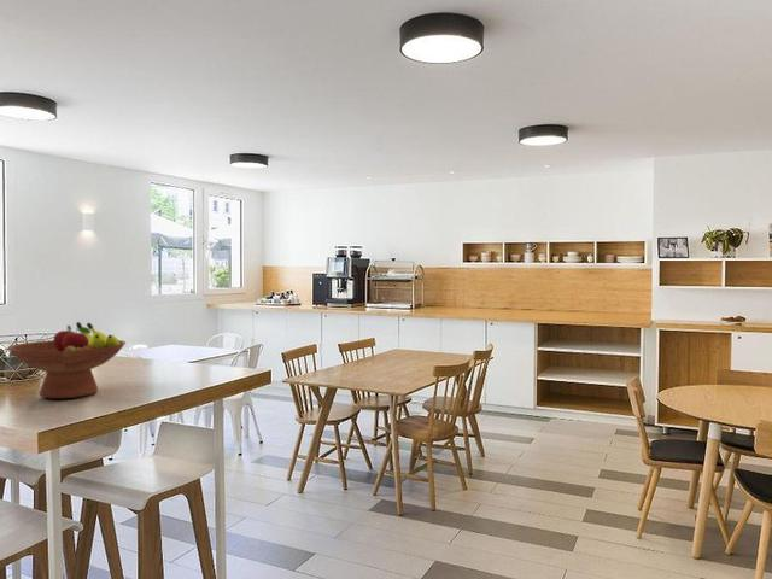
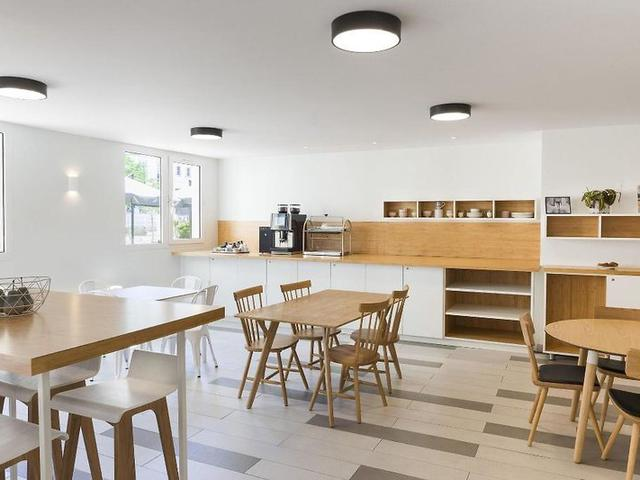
- fruit bowl (69, 359)
